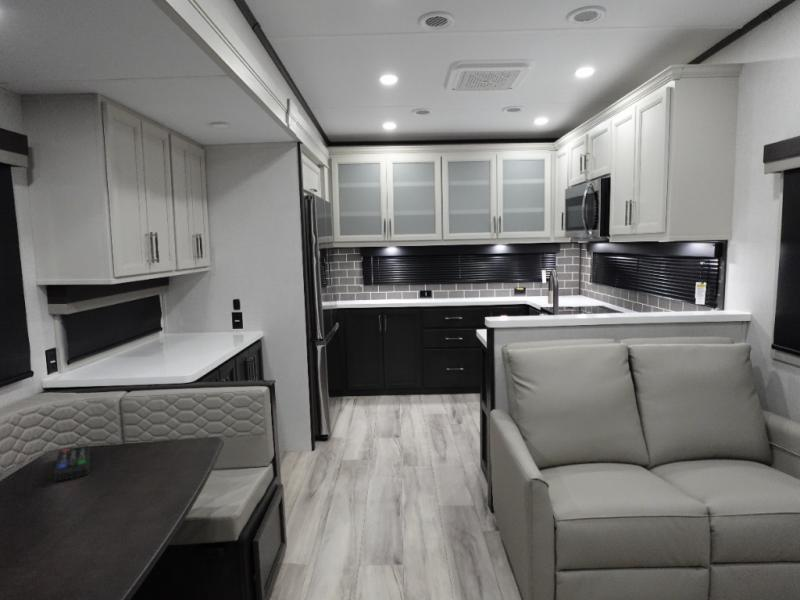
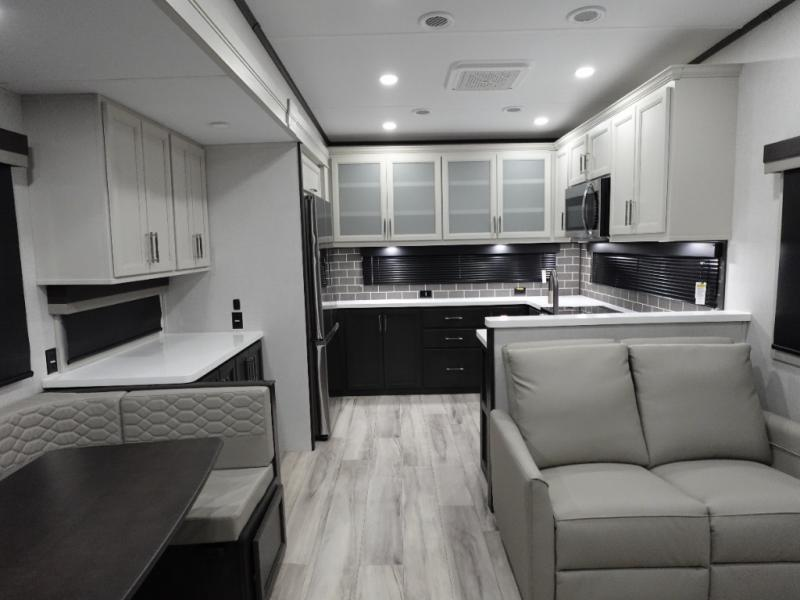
- remote control (73, 461)
